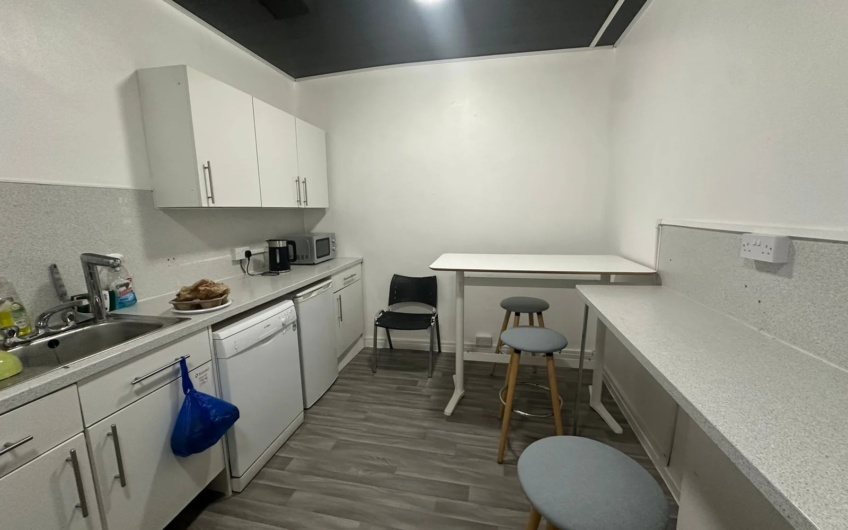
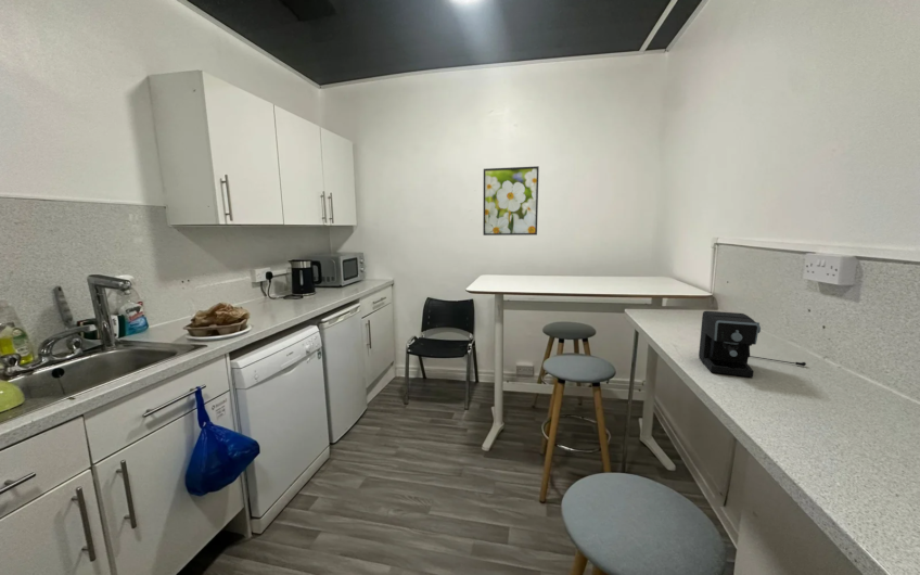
+ coffee maker (755, 343)
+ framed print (510, 202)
